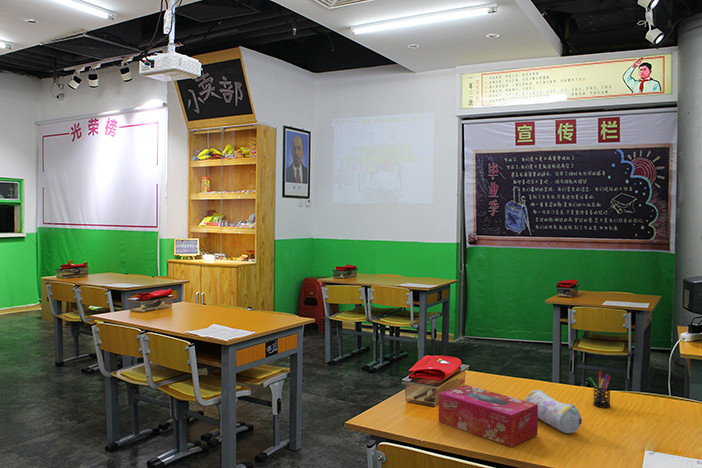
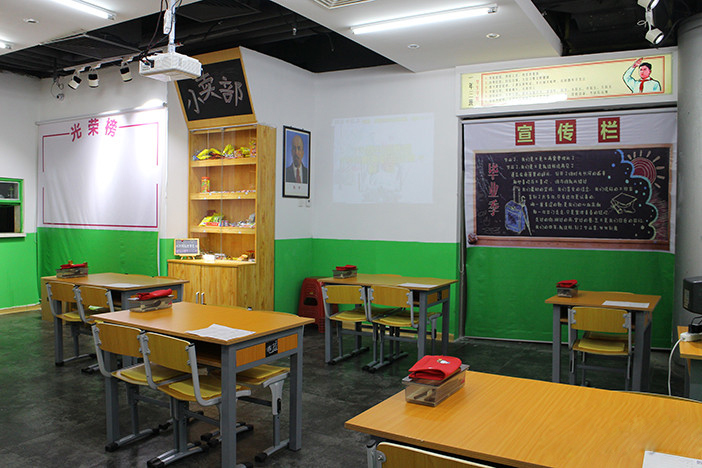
- pen holder (599, 388)
- pencil case (551, 410)
- tissue box (486, 413)
